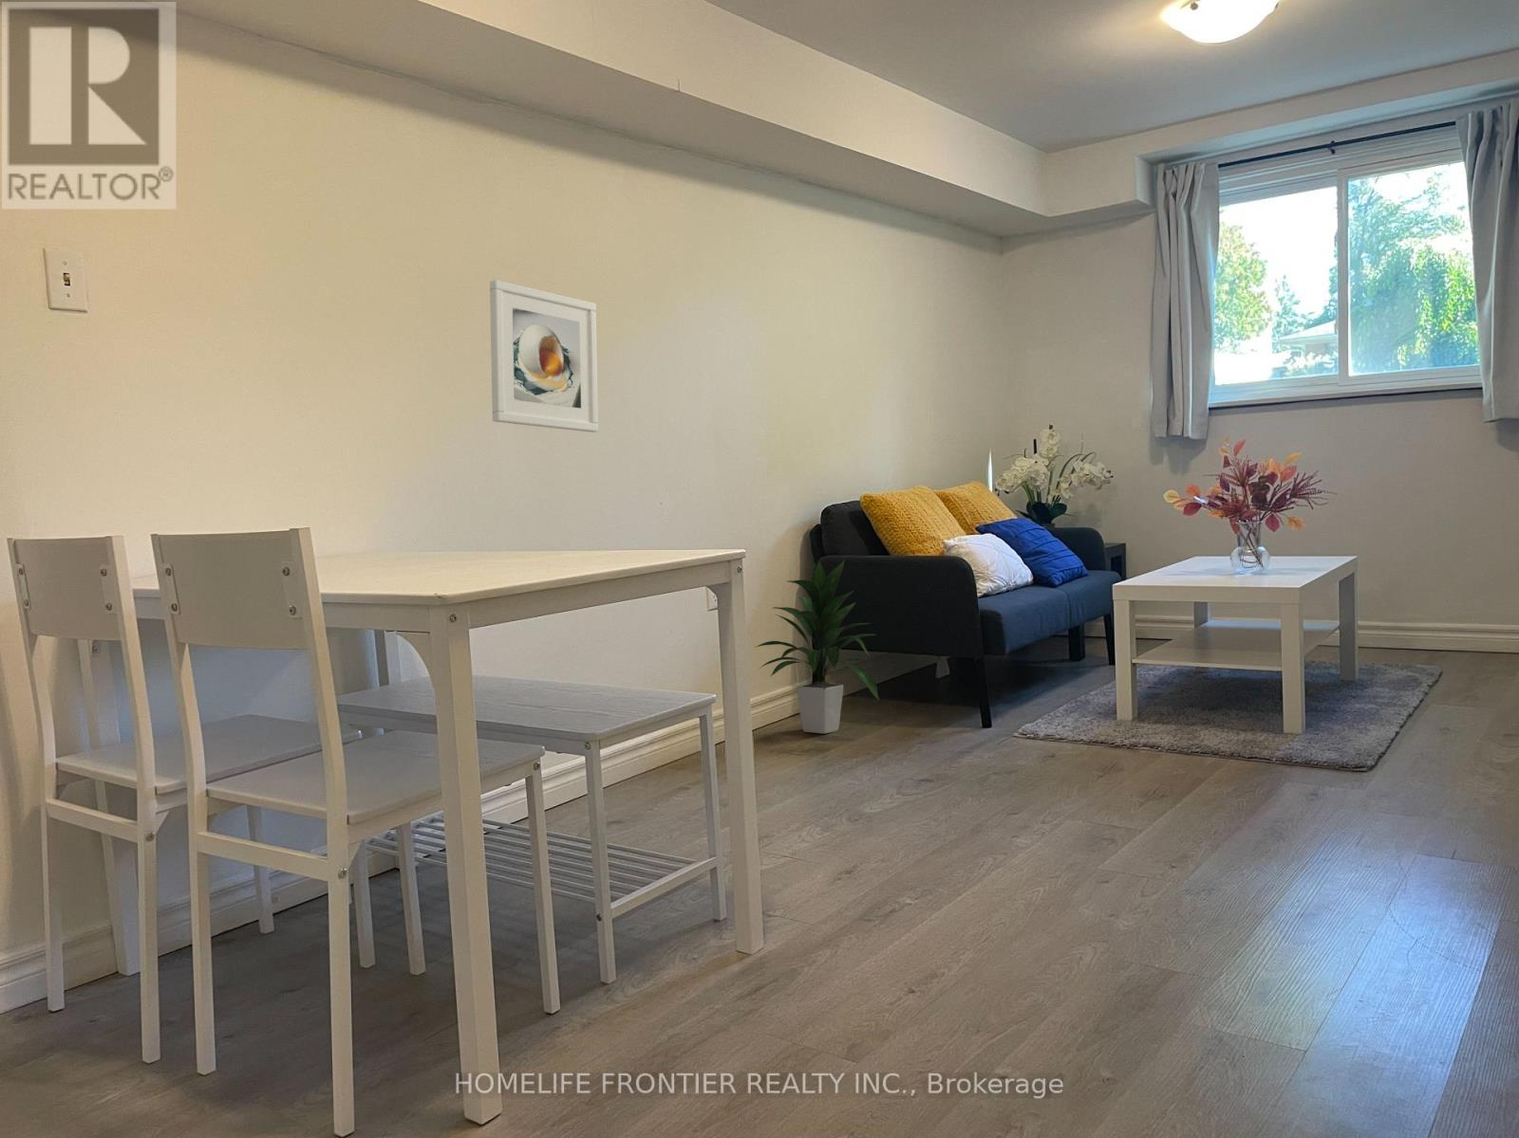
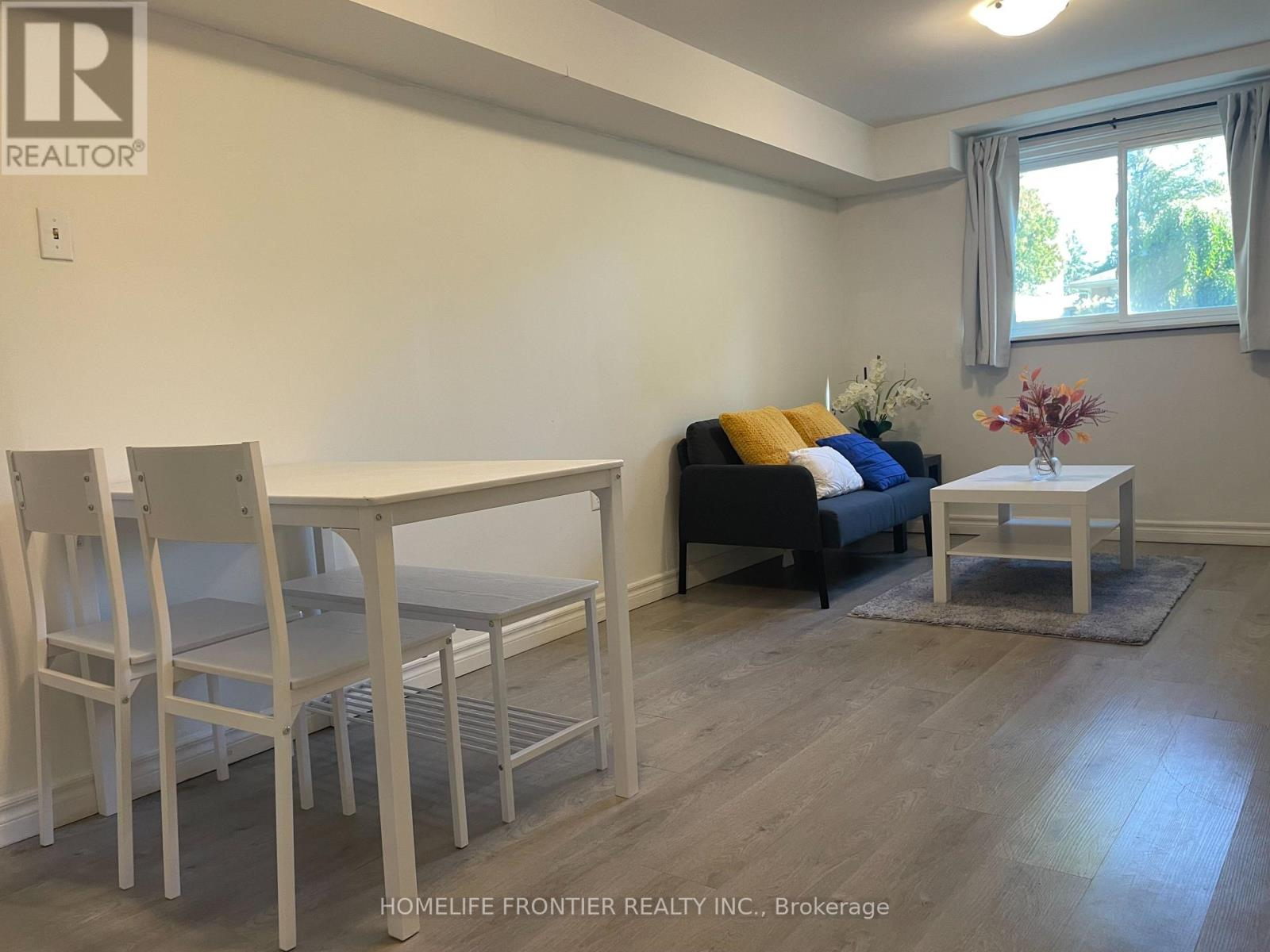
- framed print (545, 360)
- indoor plant (822, 646)
